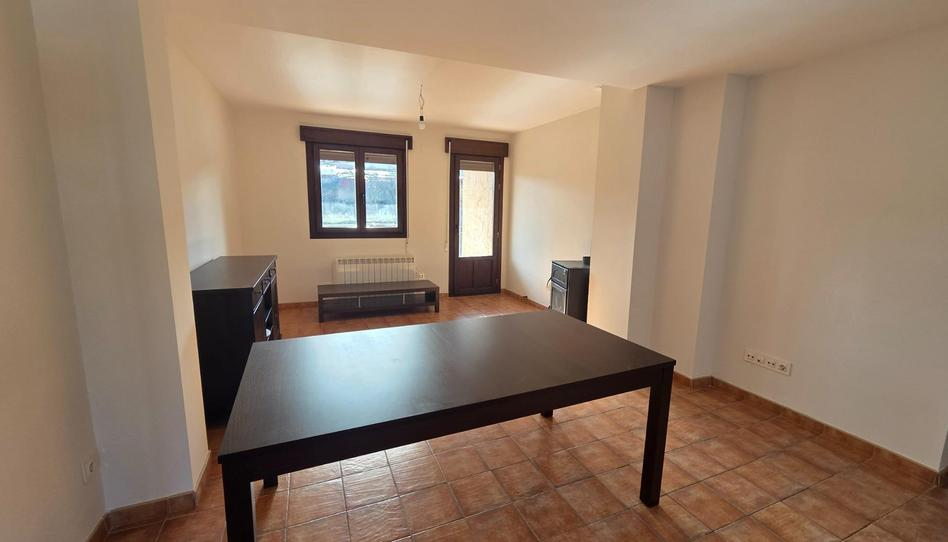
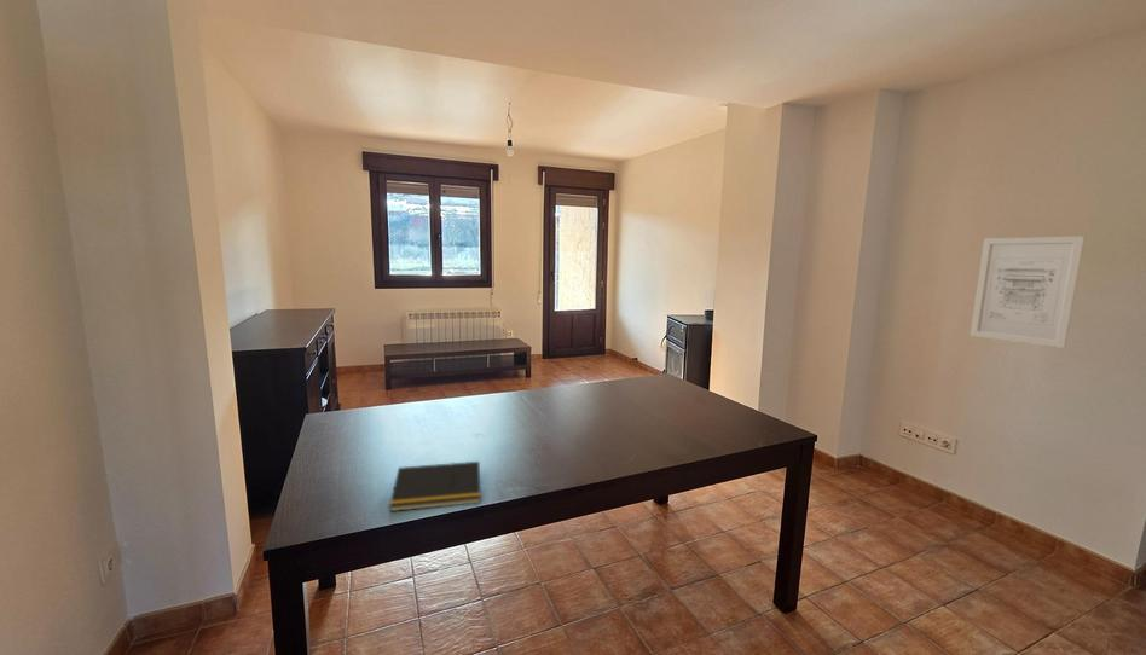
+ wall art (1021, 290)
+ notepad (438, 483)
